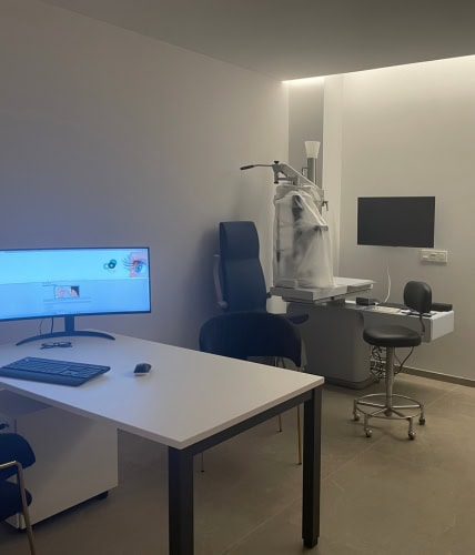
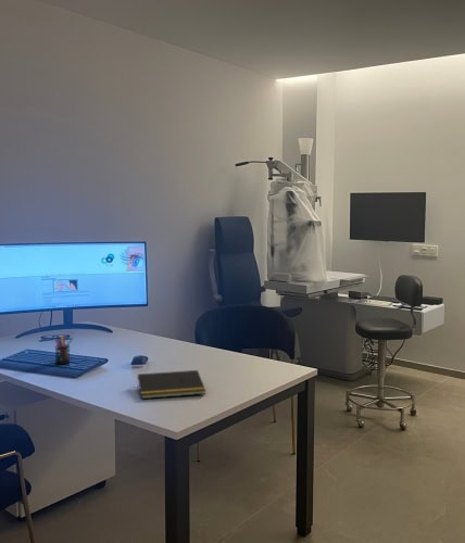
+ notepad (171, 383)
+ pen holder (64, 348)
